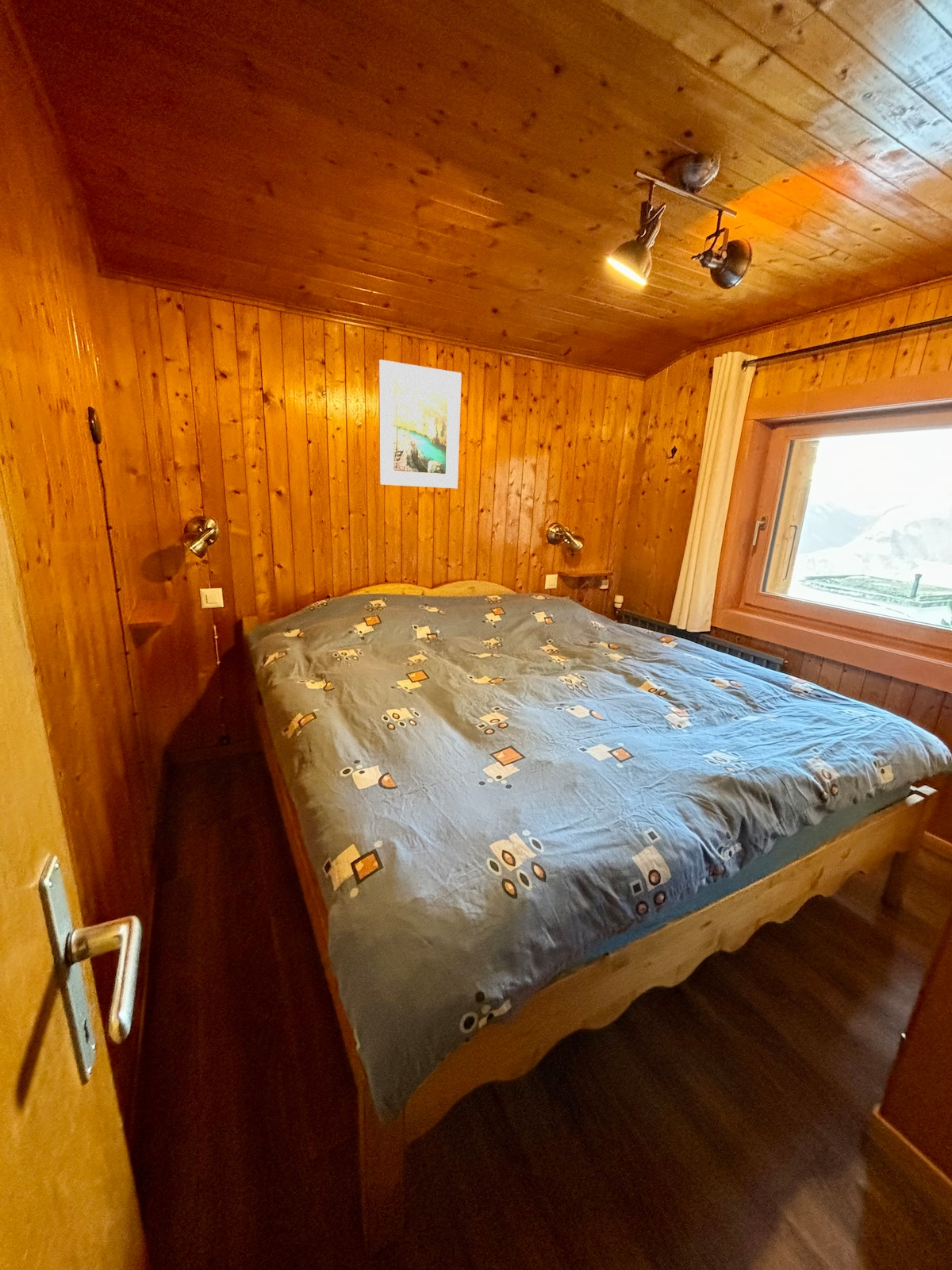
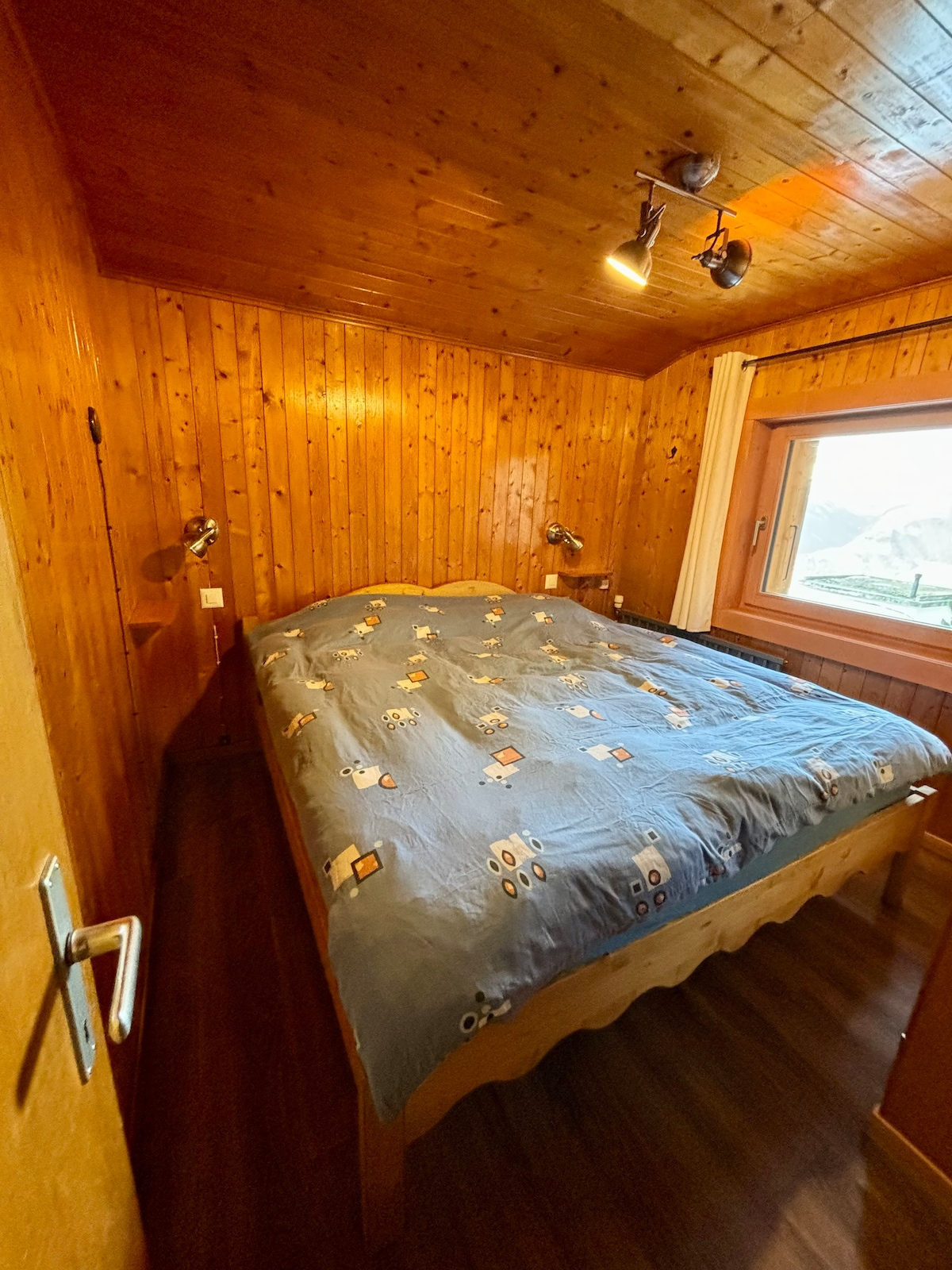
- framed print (420, 428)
